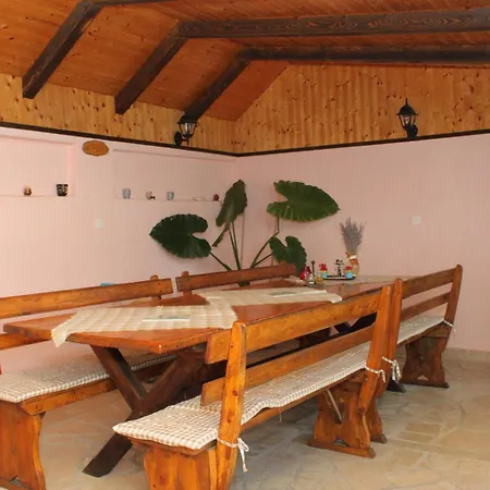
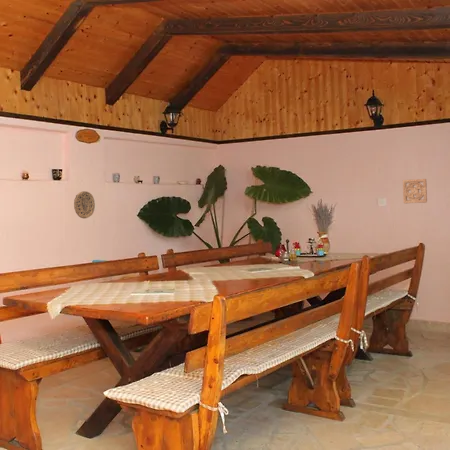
+ wall ornament (415, 191)
+ decorative plate (84, 204)
